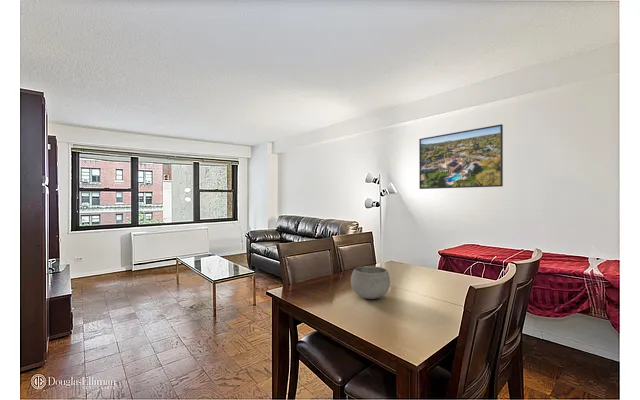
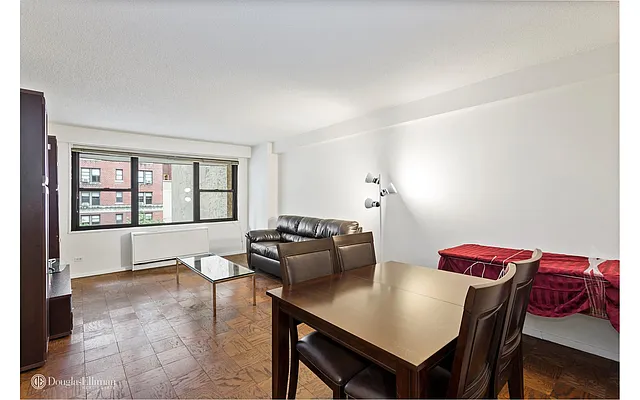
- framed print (456, 160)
- bowl (370, 283)
